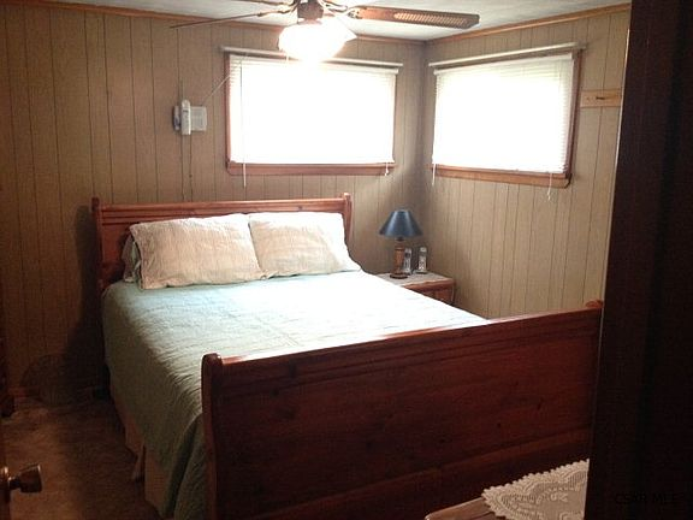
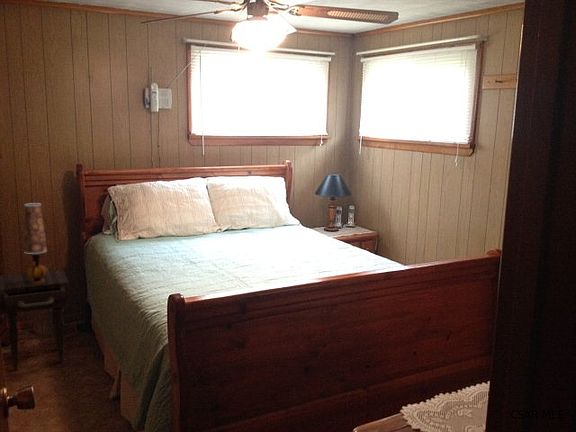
+ table lamp (35, 243)
+ nightstand (32, 310)
